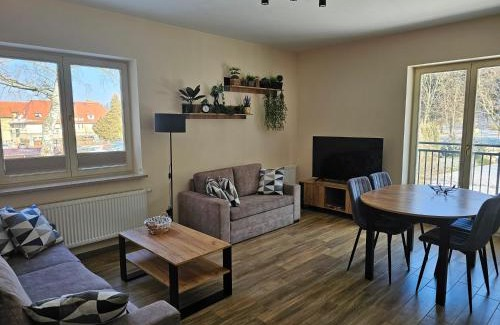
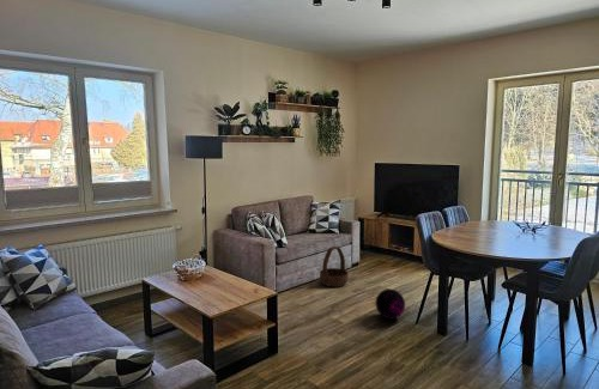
+ ball (389, 303)
+ basket (333, 268)
